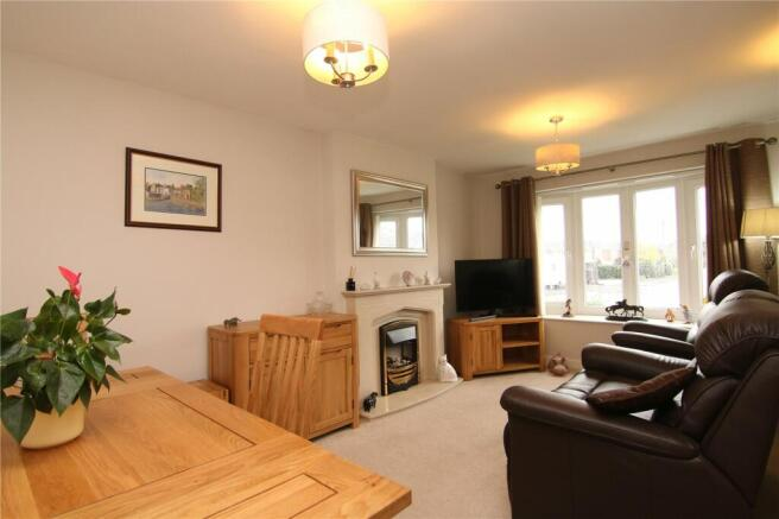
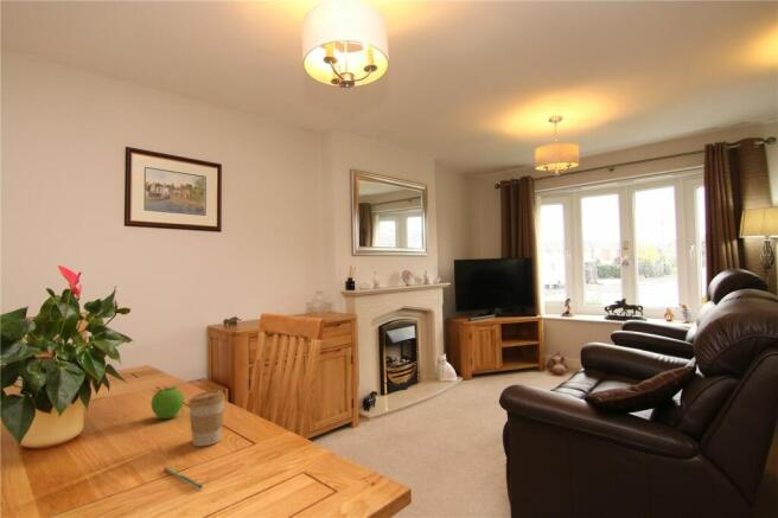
+ pen (181, 477)
+ fruit (167, 401)
+ coffee cup (206, 416)
